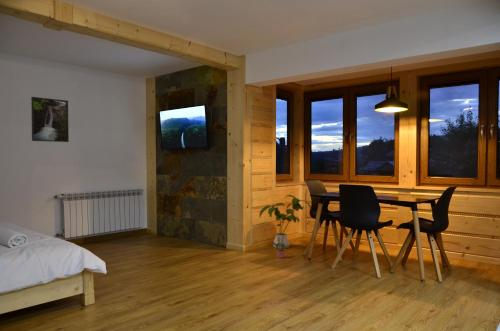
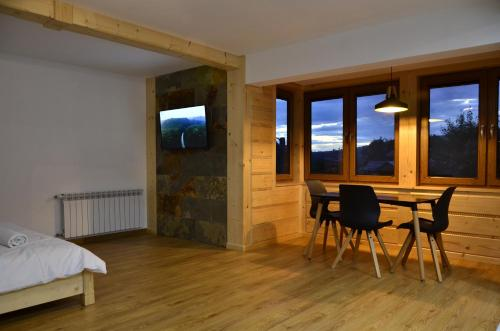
- potted plant (281, 248)
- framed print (50, 120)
- house plant (289, 221)
